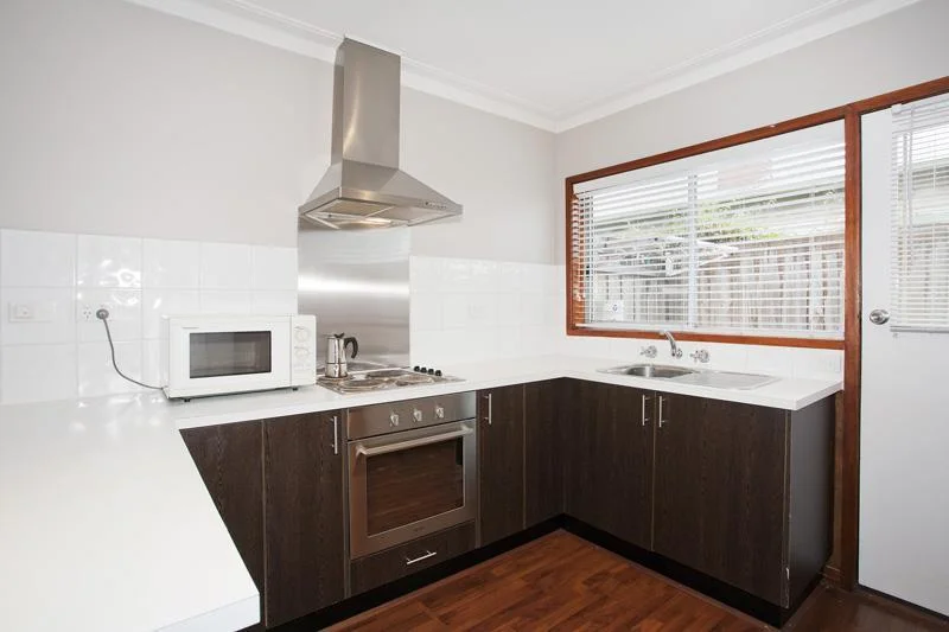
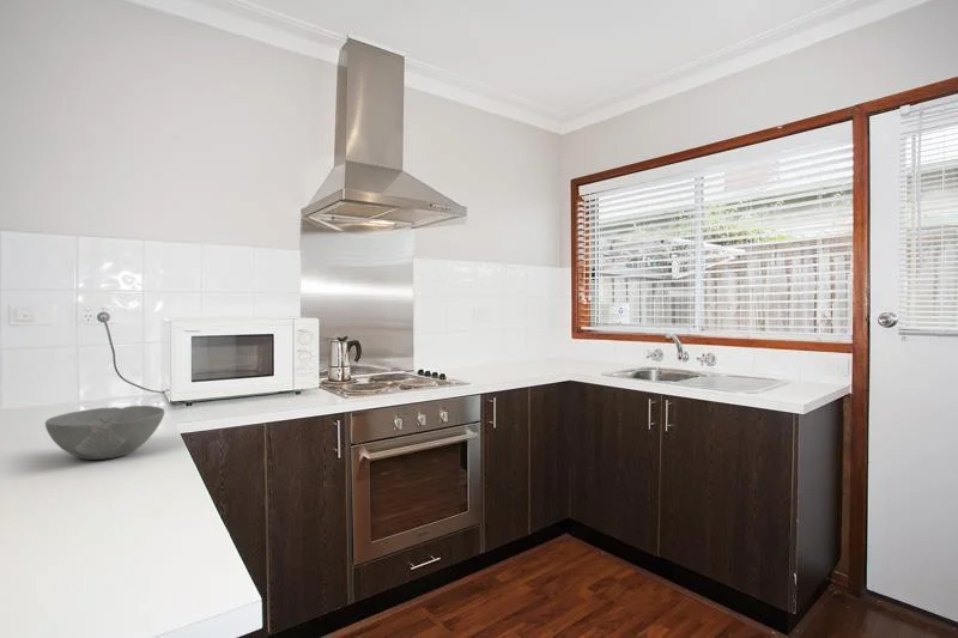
+ bowl (108, 433)
